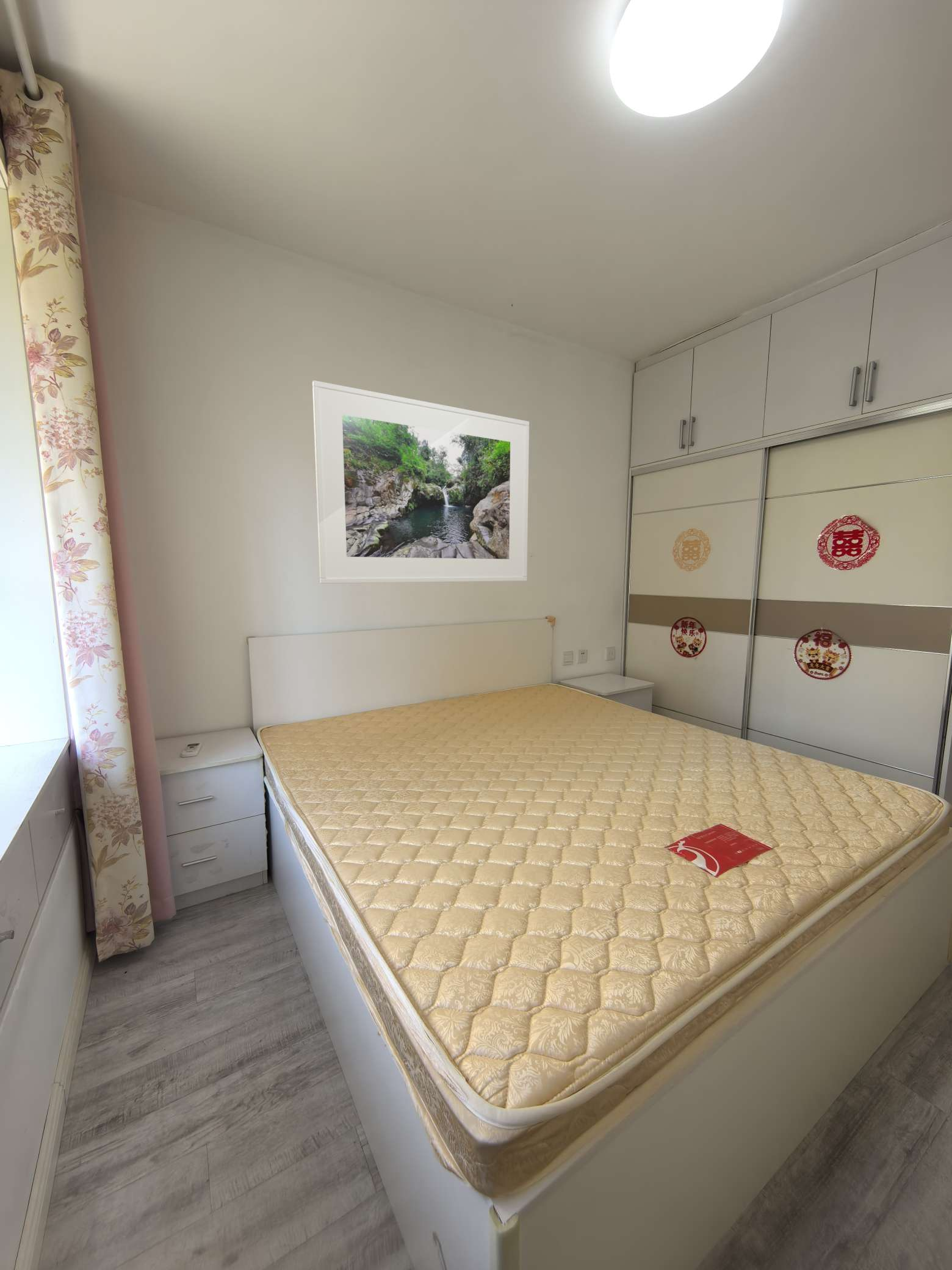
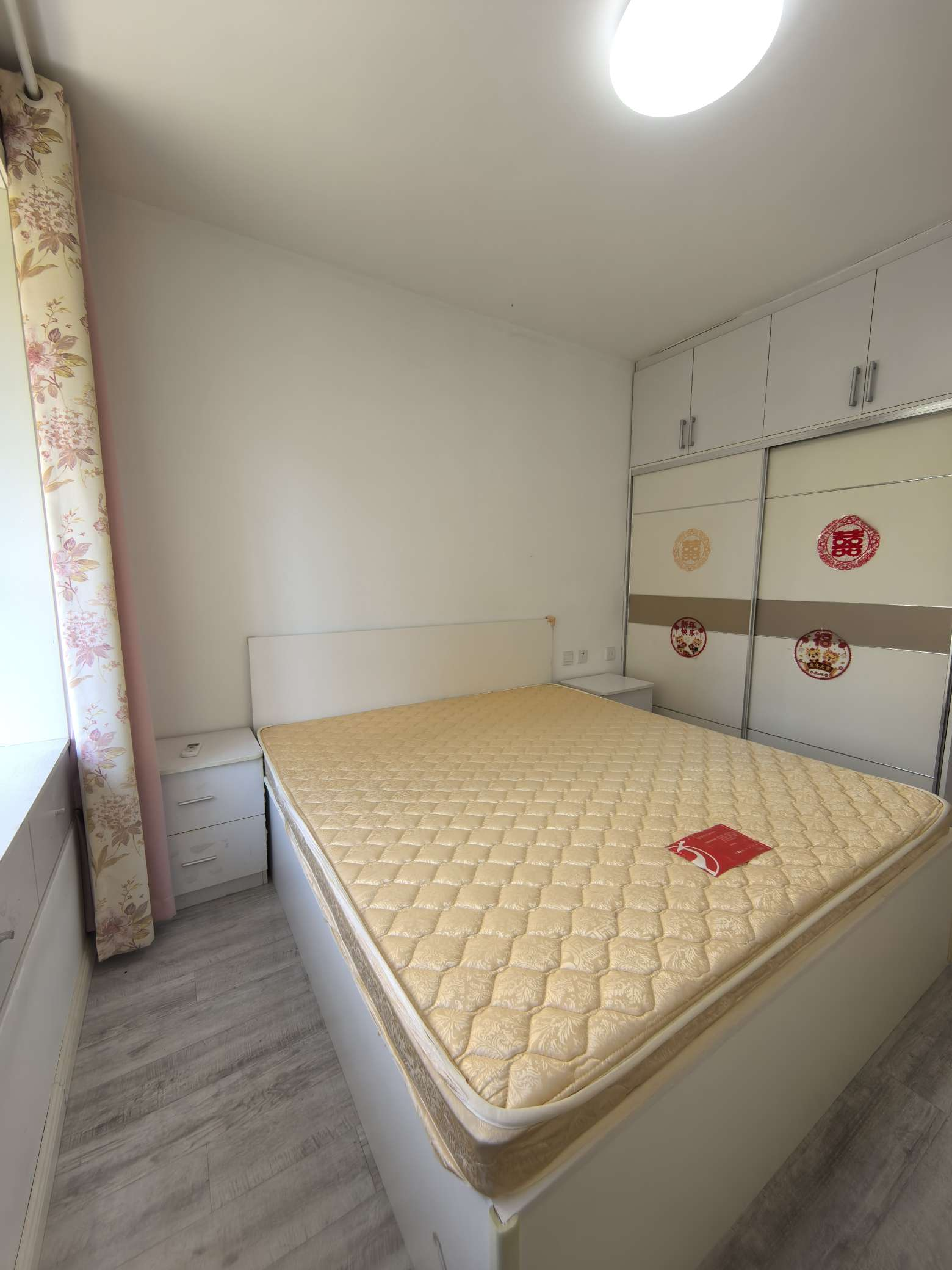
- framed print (434, 495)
